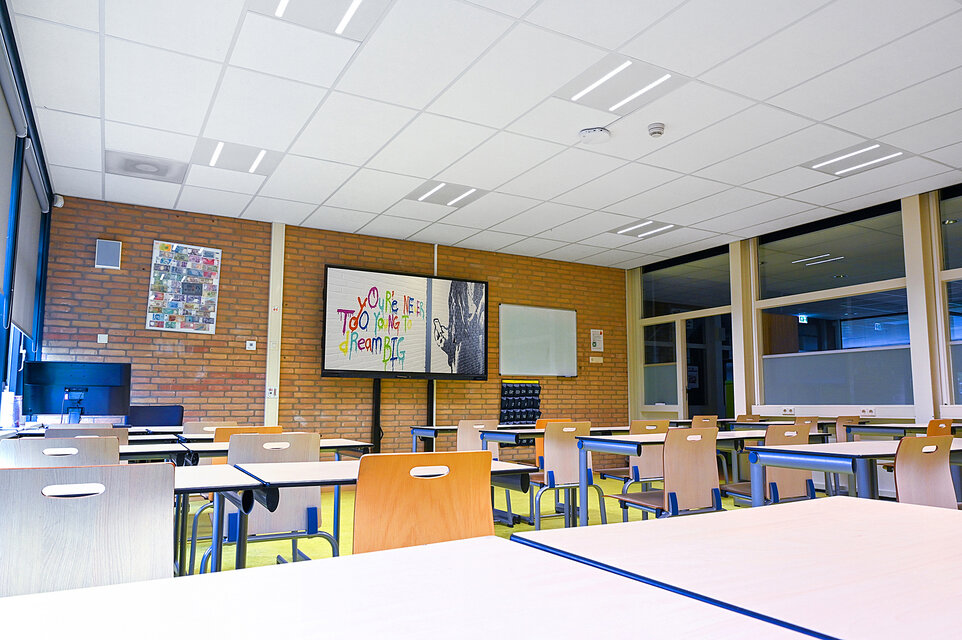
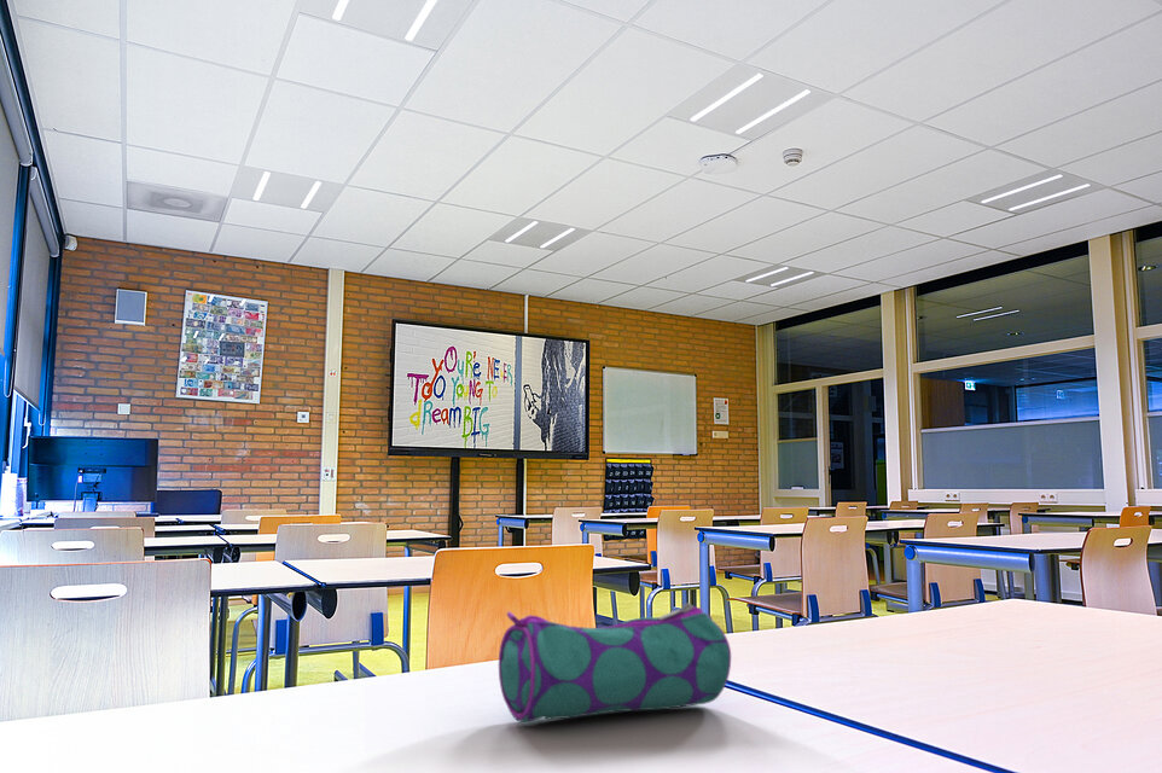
+ pencil case (614, 658)
